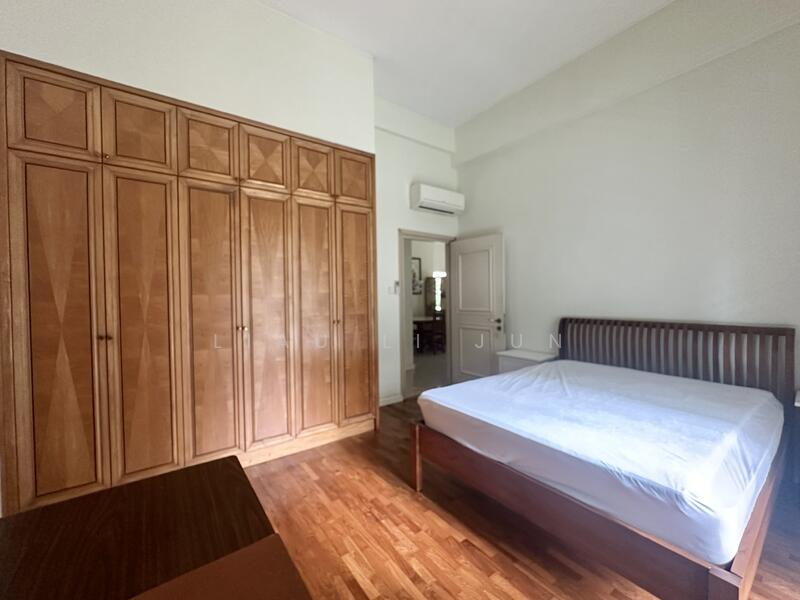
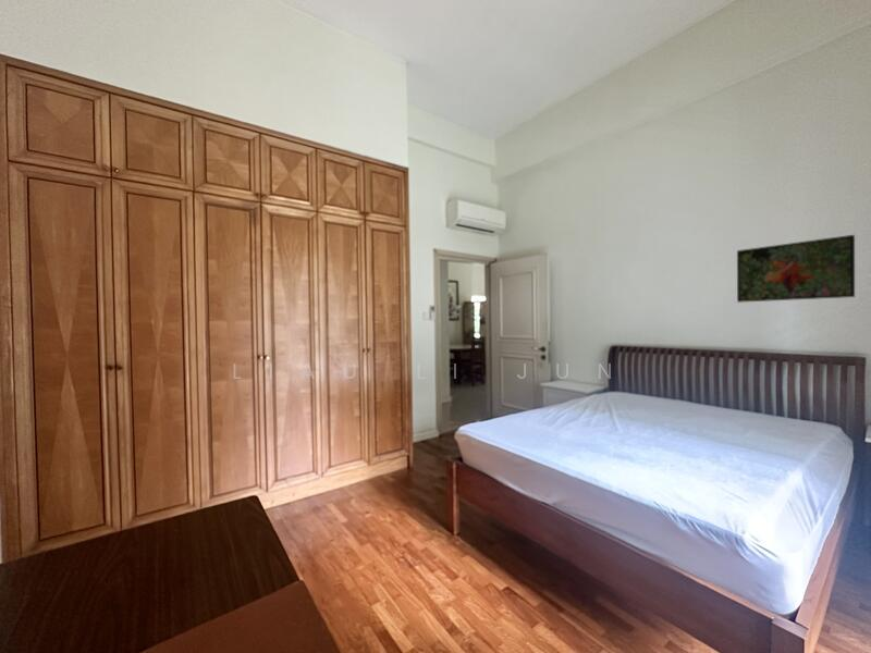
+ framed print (790, 271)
